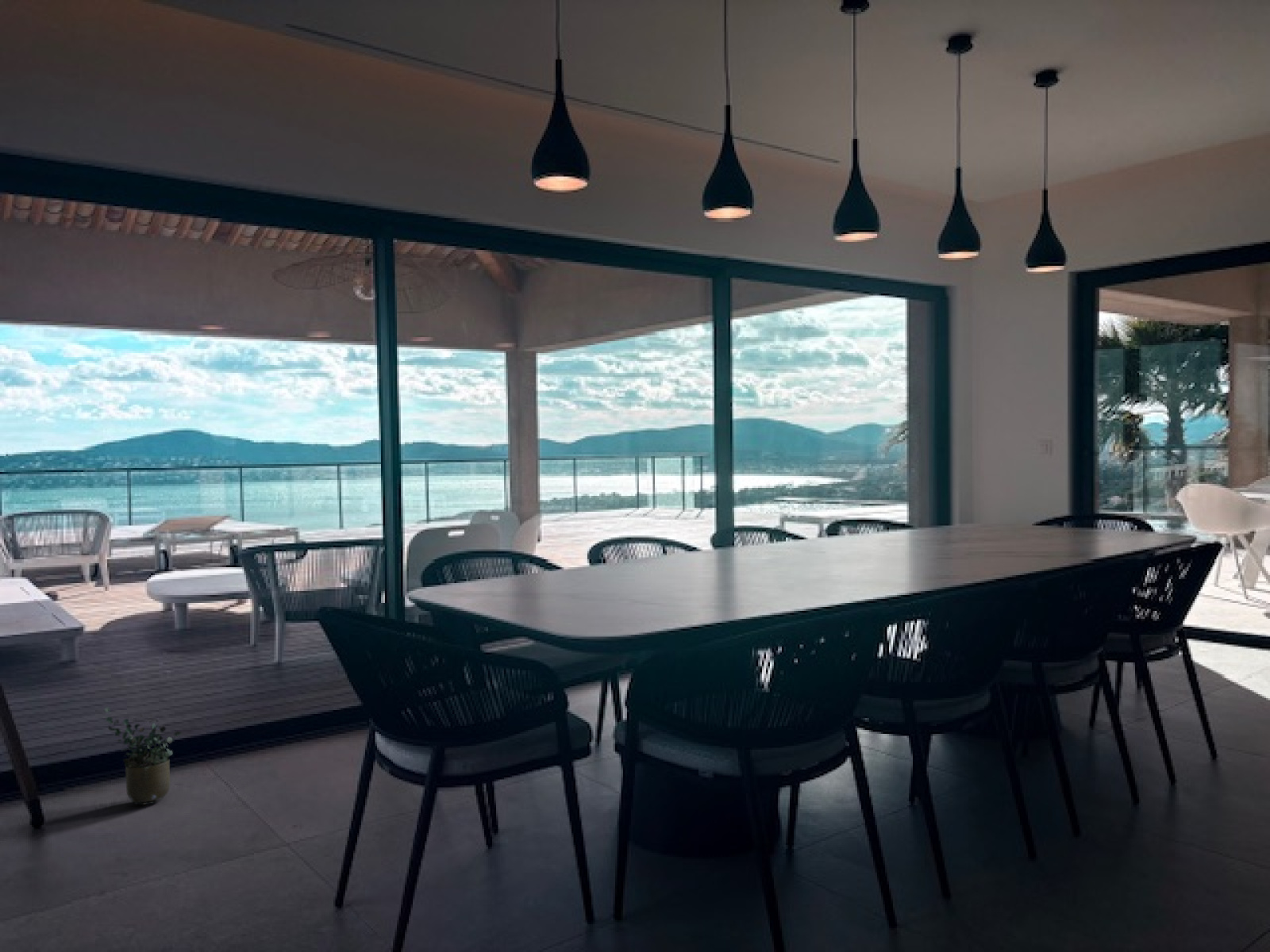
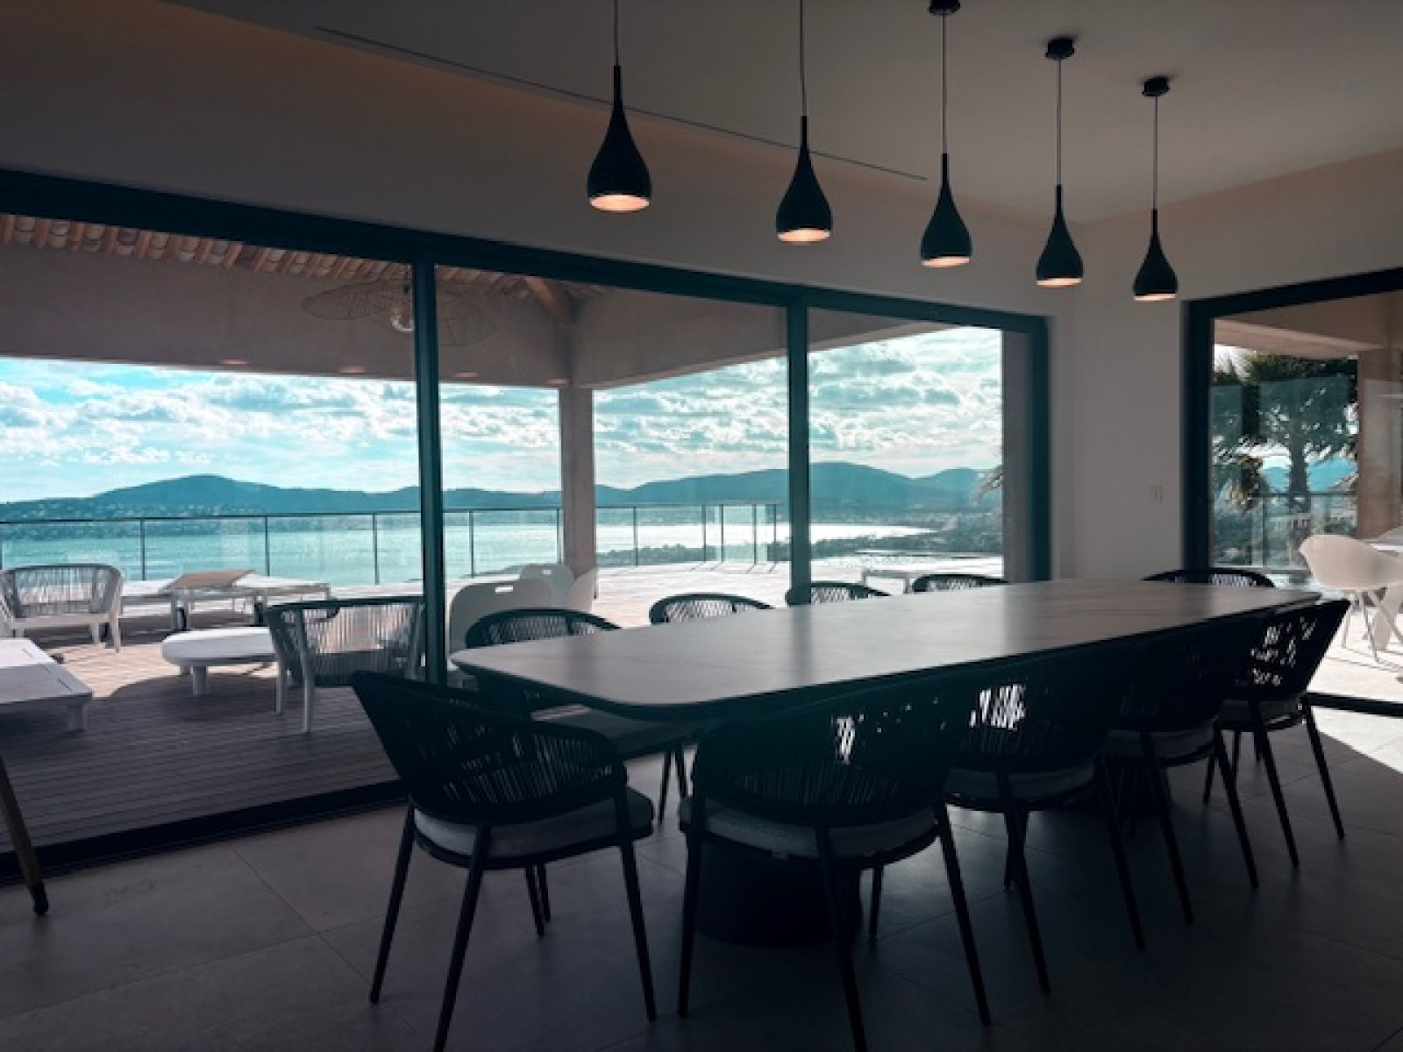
- potted plant (143, 752)
